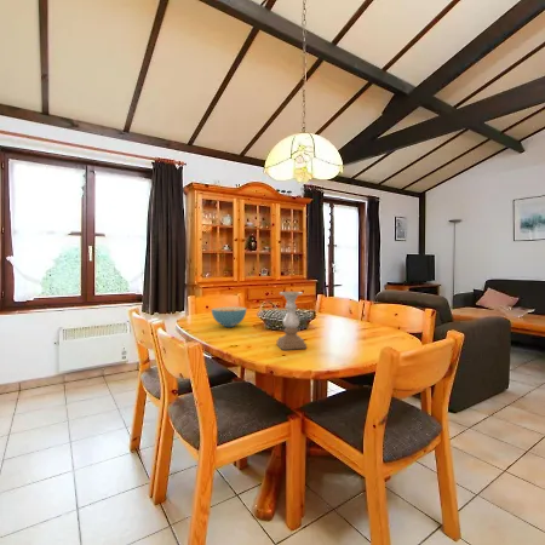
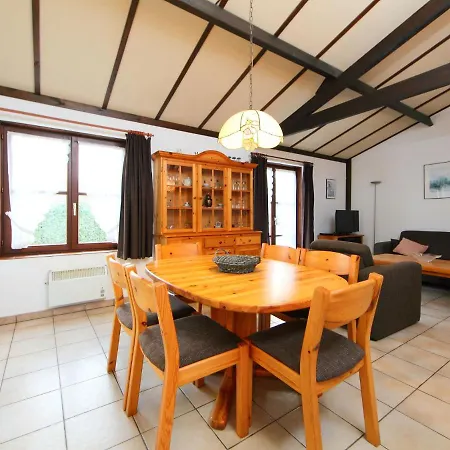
- cereal bowl (229, 317)
- candle holder (291, 319)
